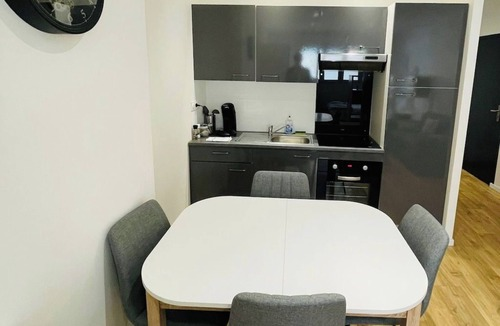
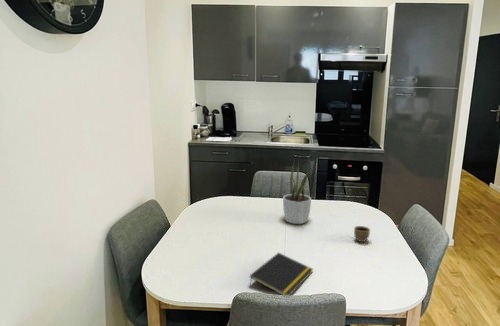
+ cup (360, 233)
+ potted plant (297, 189)
+ notepad (282, 273)
